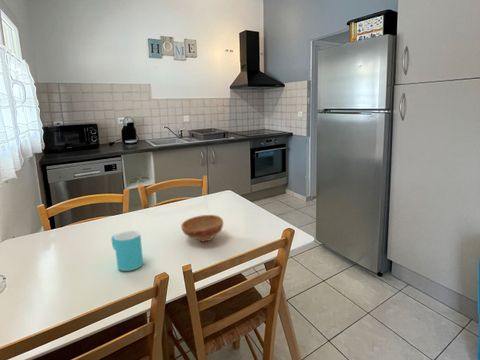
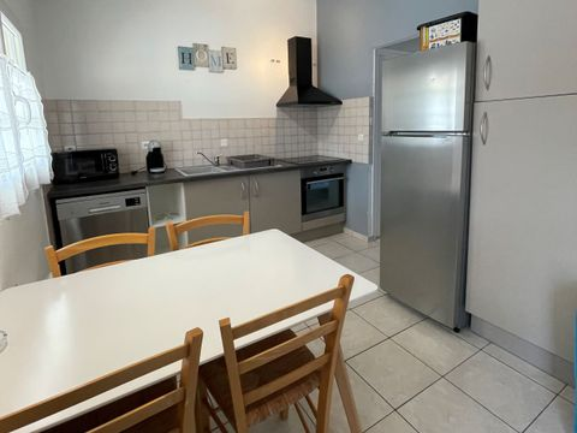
- bowl (202, 230)
- cup (127, 248)
